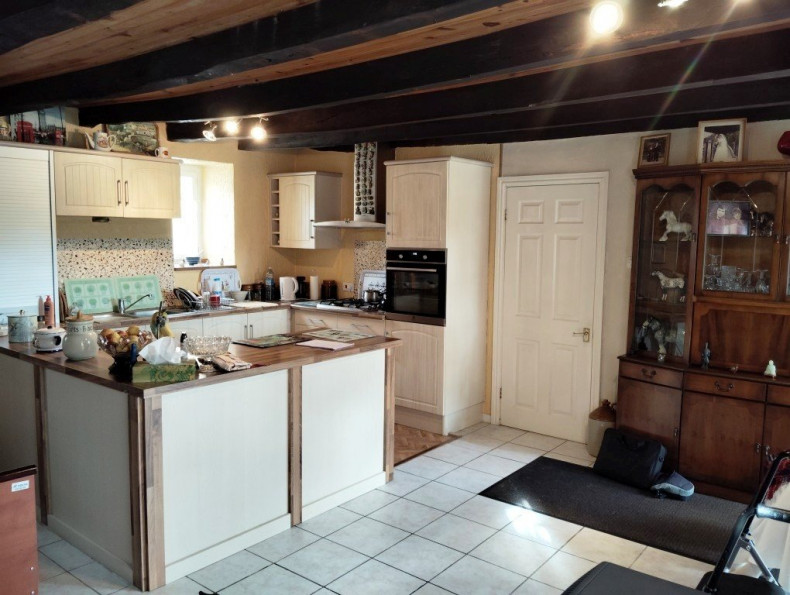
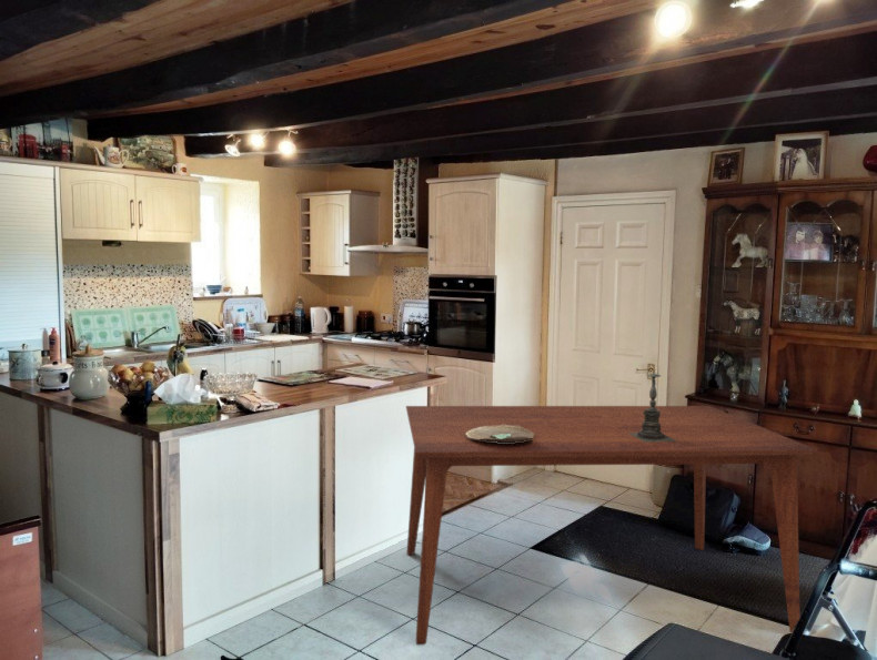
+ dining table (584, 464)
+ decorative bowl (501, 431)
+ candle holder (653, 400)
